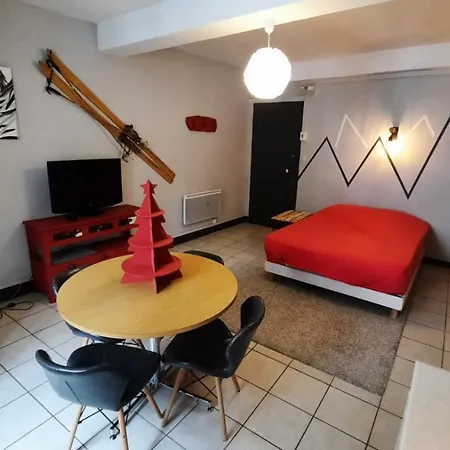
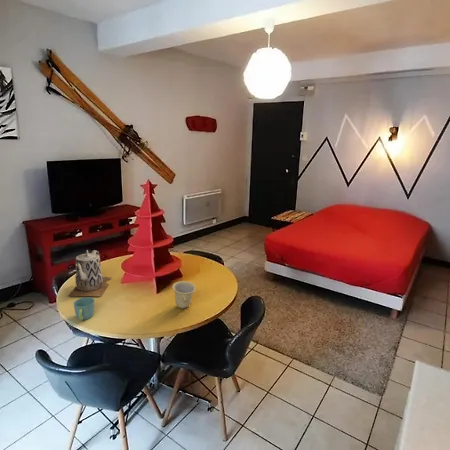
+ mug (83, 310)
+ cup (184, 296)
+ teapot (91, 268)
